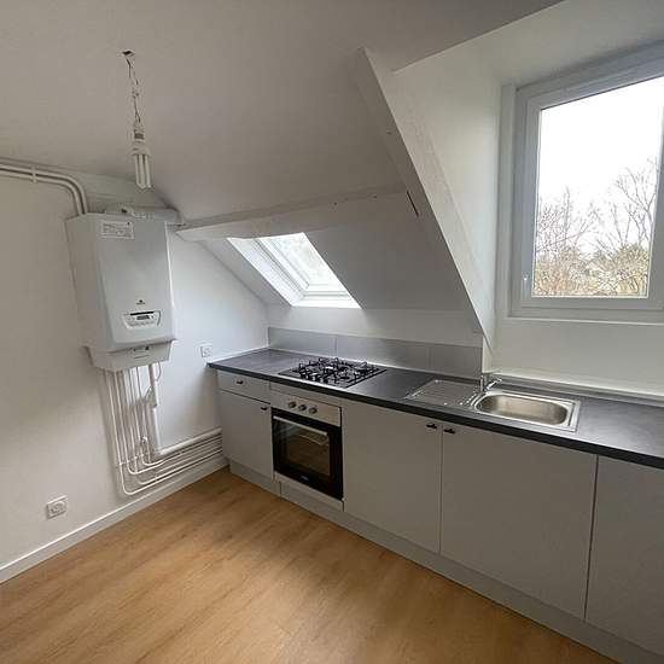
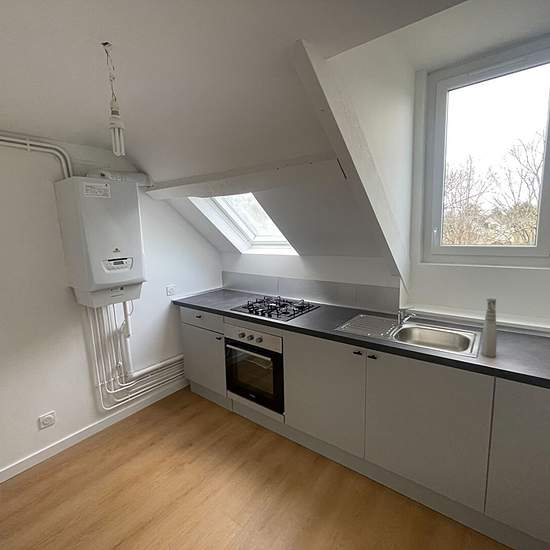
+ spray bottle (490, 325)
